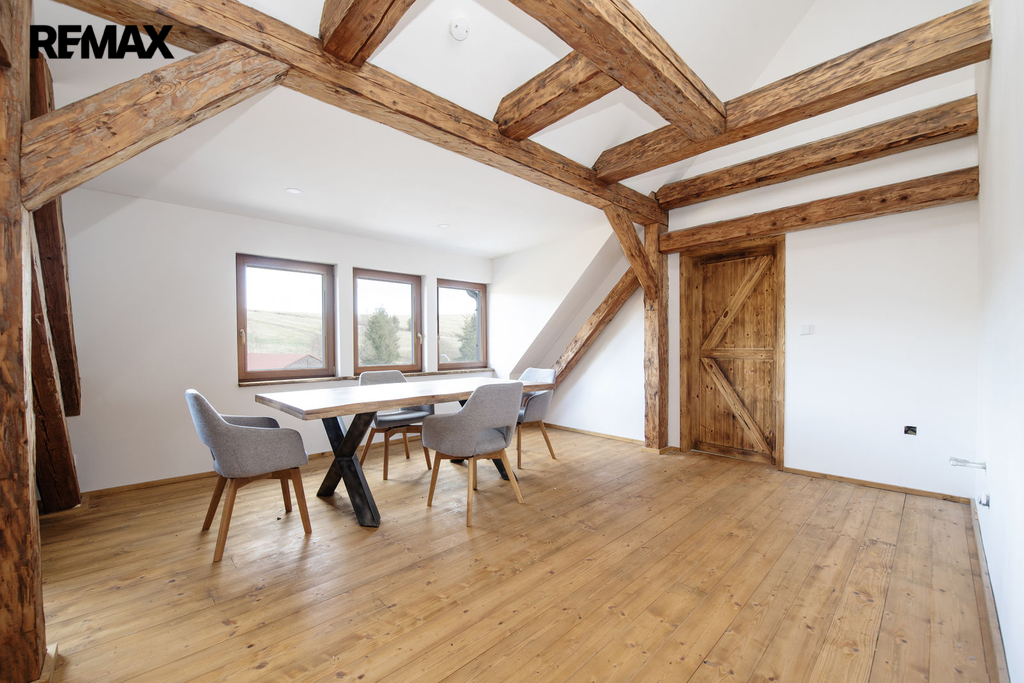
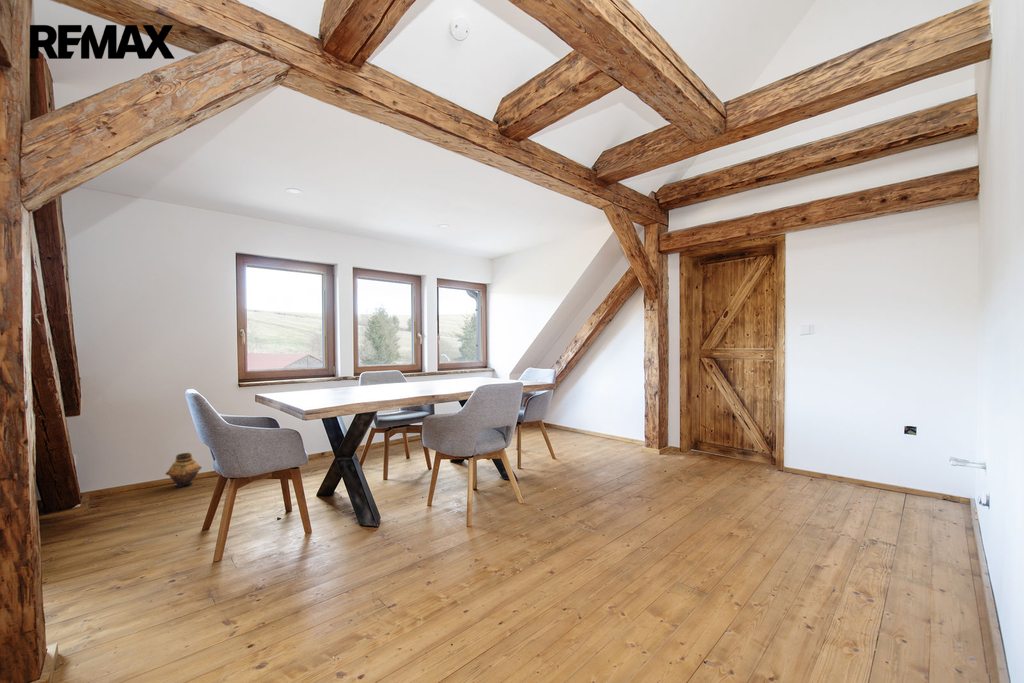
+ vase (184, 469)
